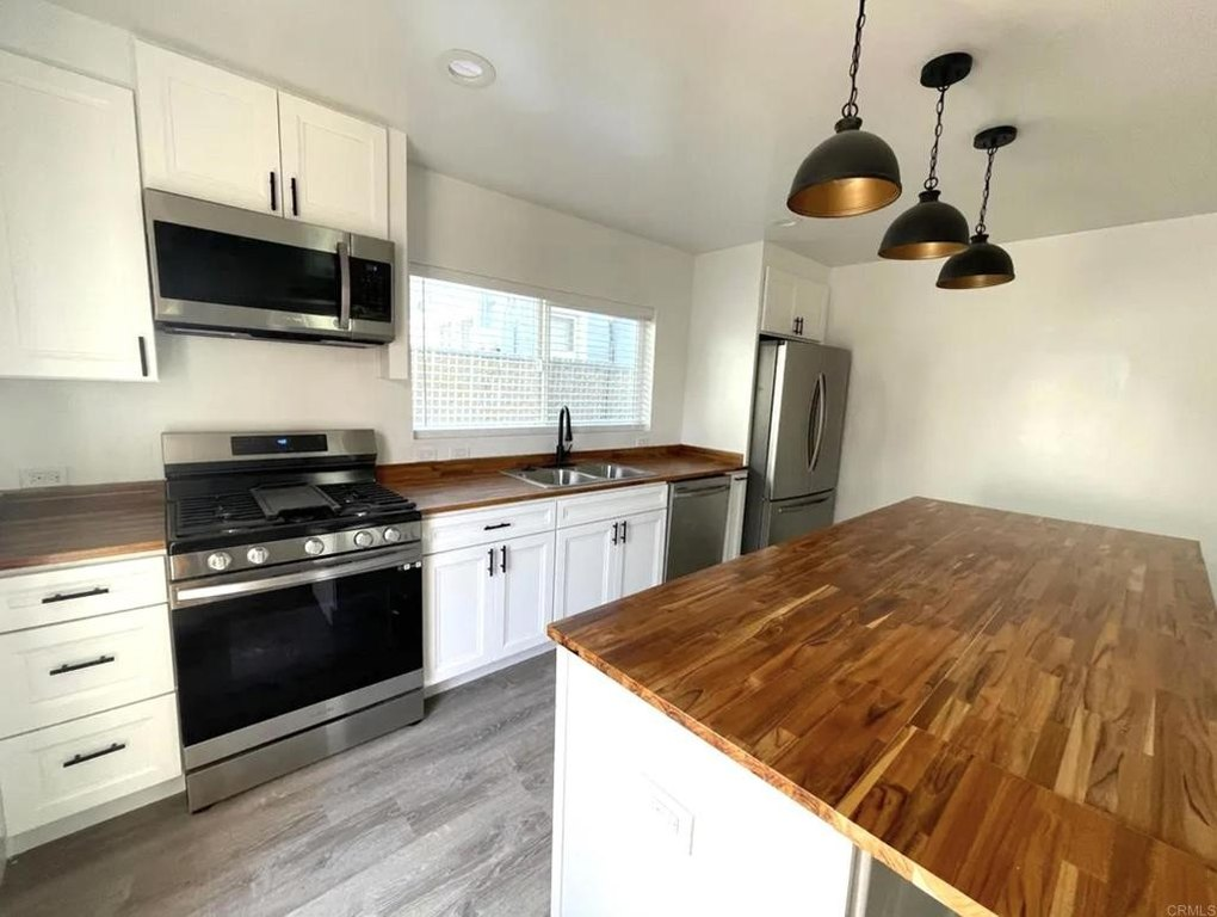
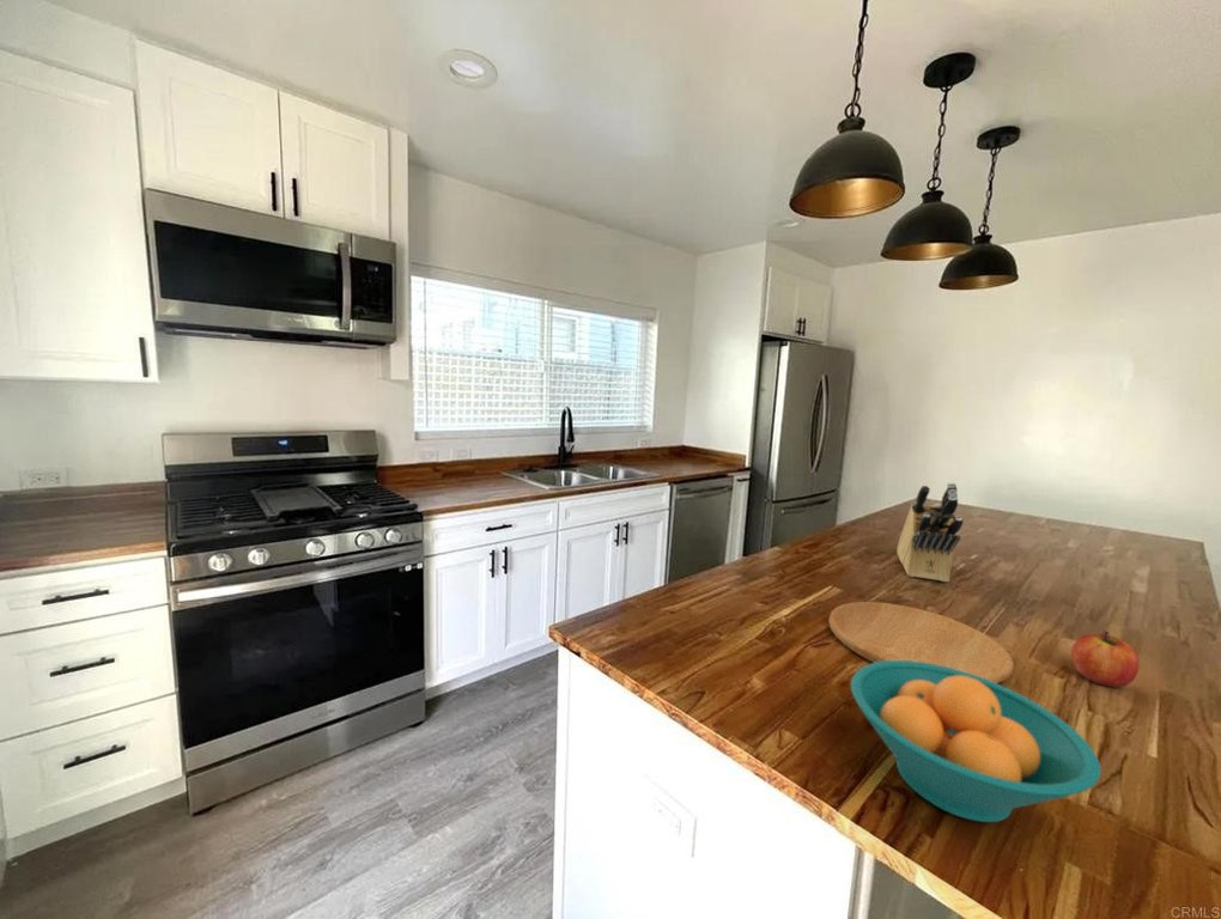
+ cutting board (913, 639)
+ knife block (928, 524)
+ fruit bowl (958, 732)
+ apple (1105, 657)
